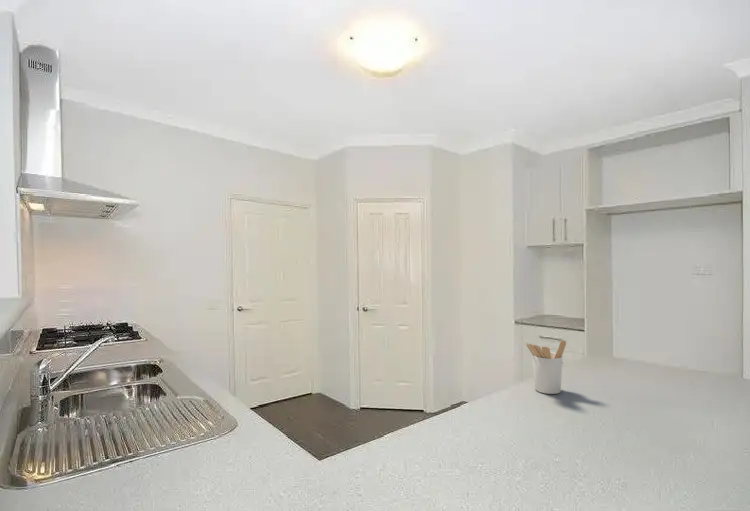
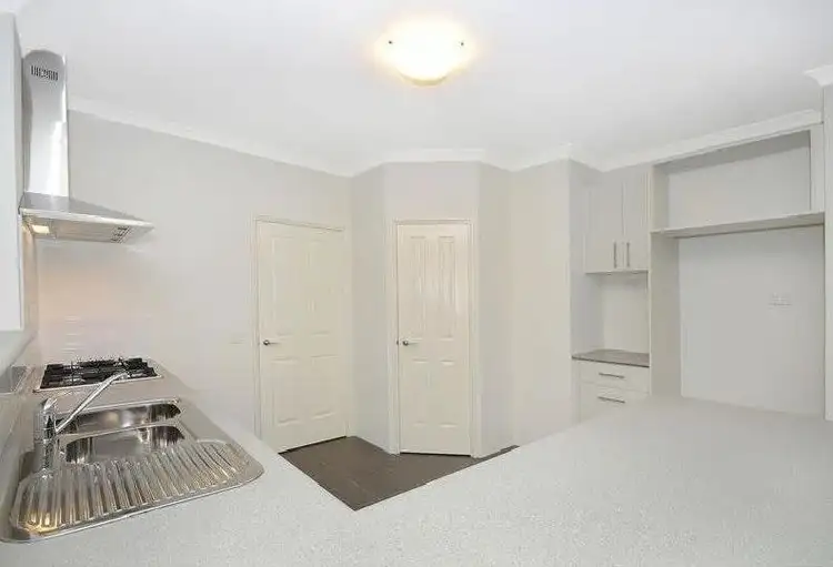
- utensil holder (544, 365)
